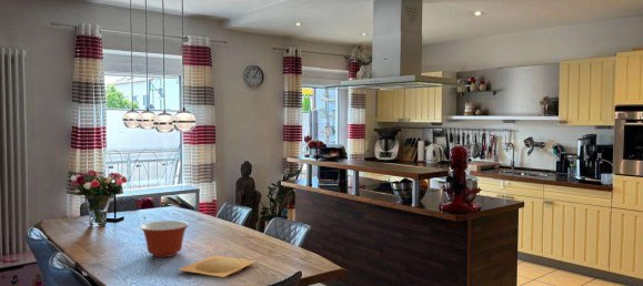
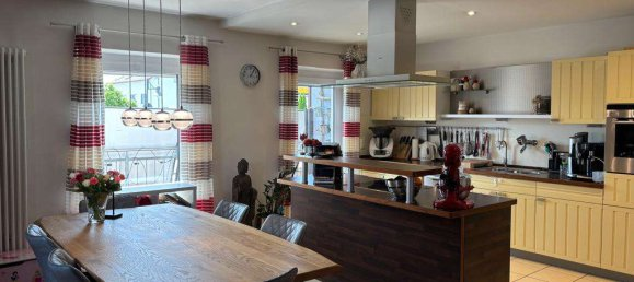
- plate (218, 264)
- mixing bowl (164, 239)
